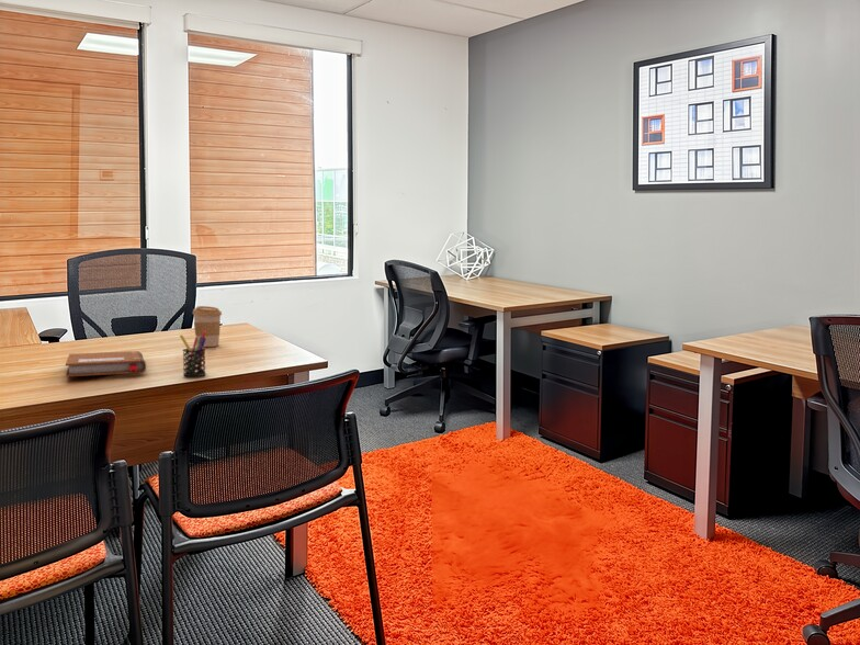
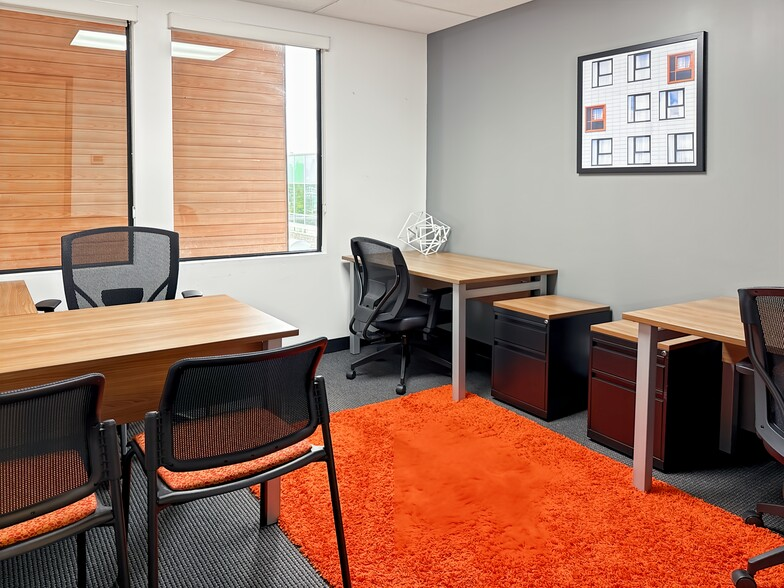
- notebook (106, 363)
- coffee cup (207, 326)
- pen holder (196, 352)
